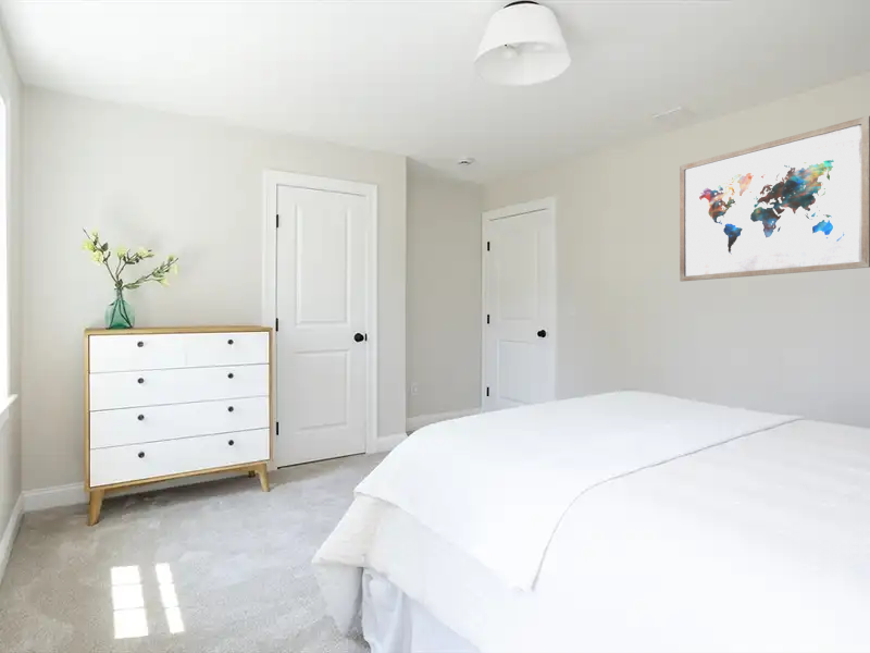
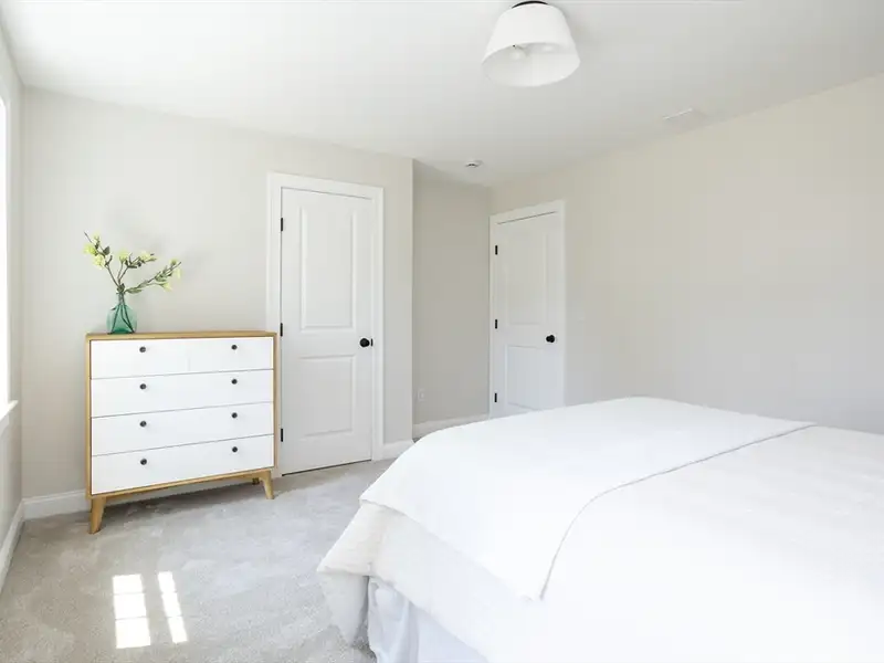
- wall art (762, 209)
